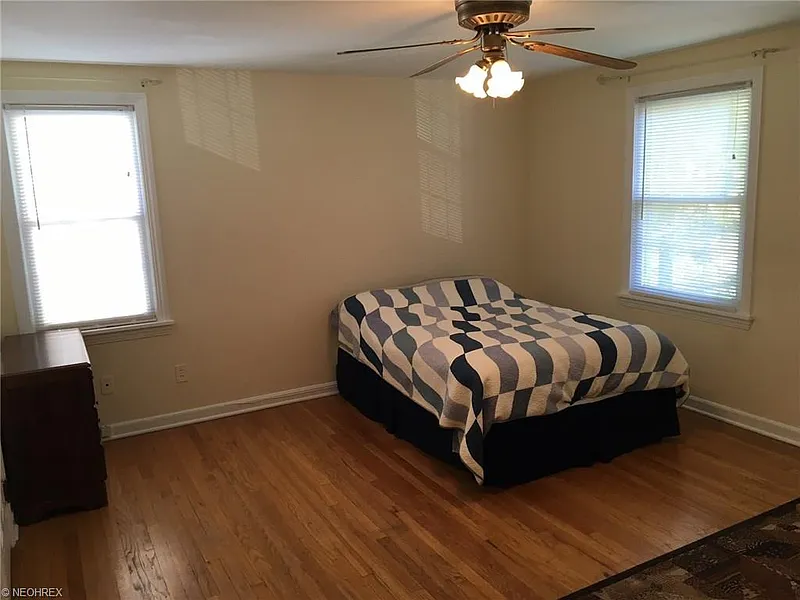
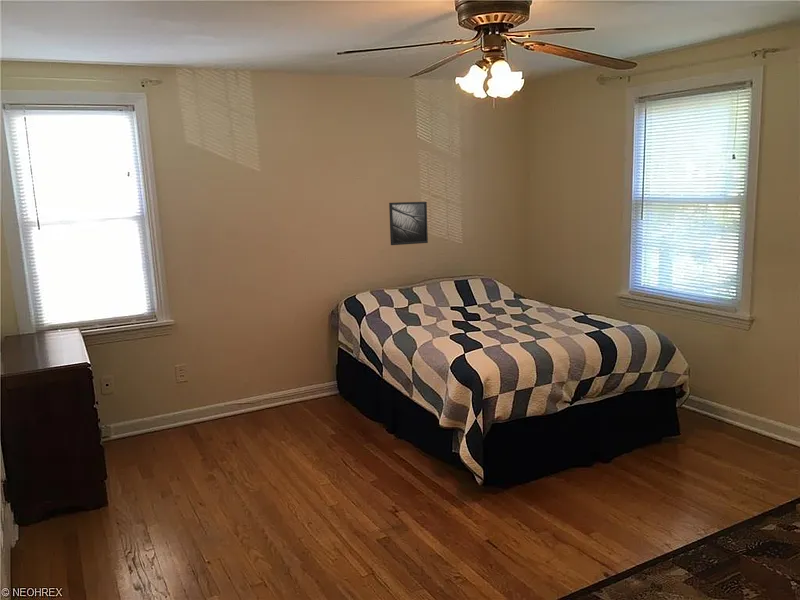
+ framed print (408, 223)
